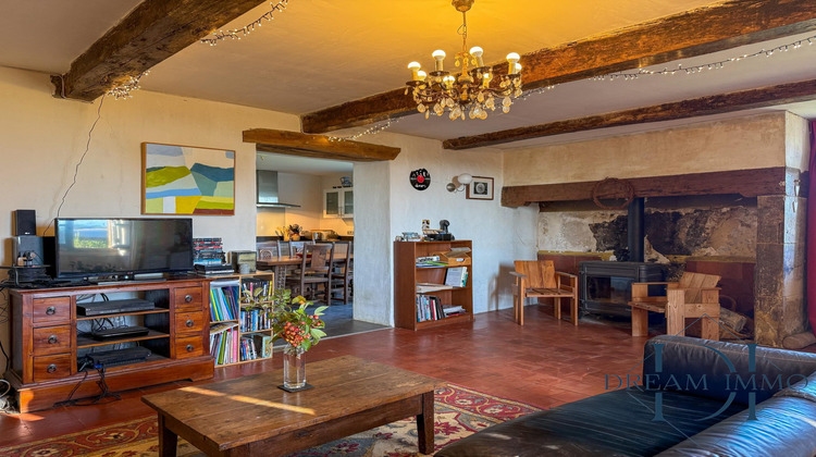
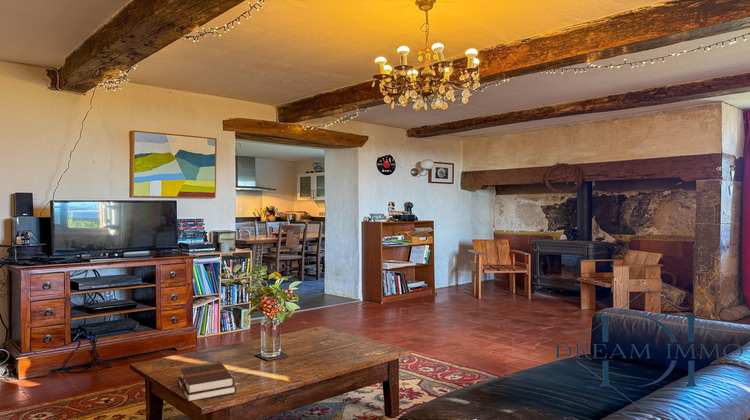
+ hardback book (206, 380)
